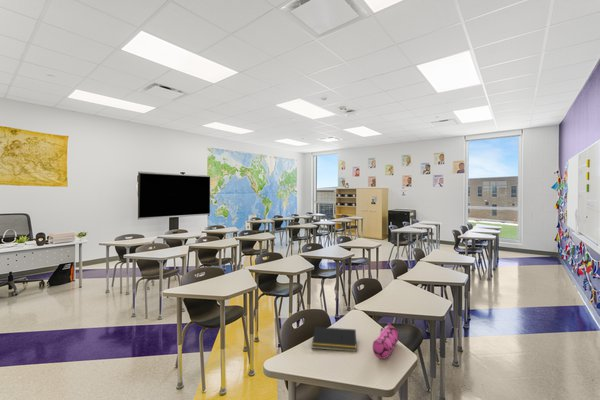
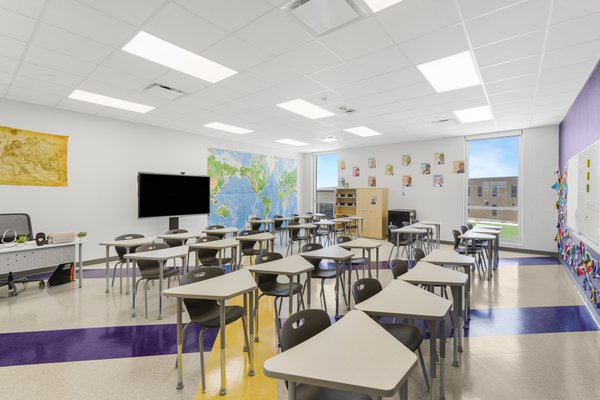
- notepad (334, 338)
- pencil case (385, 340)
